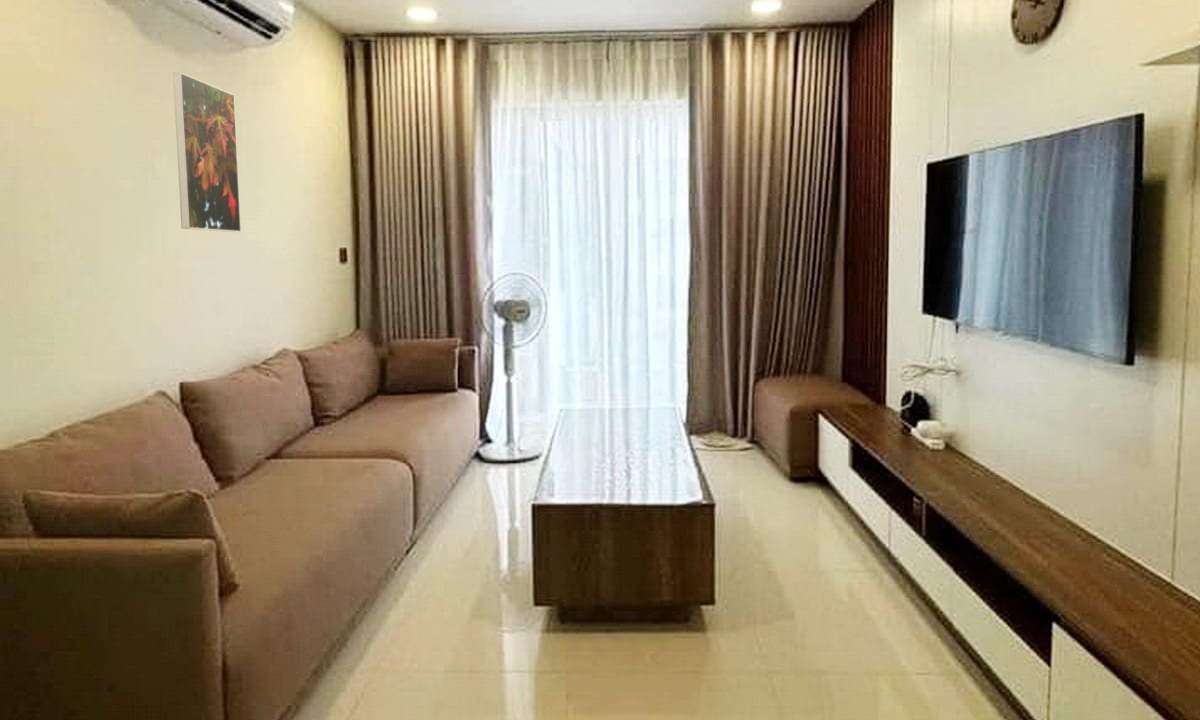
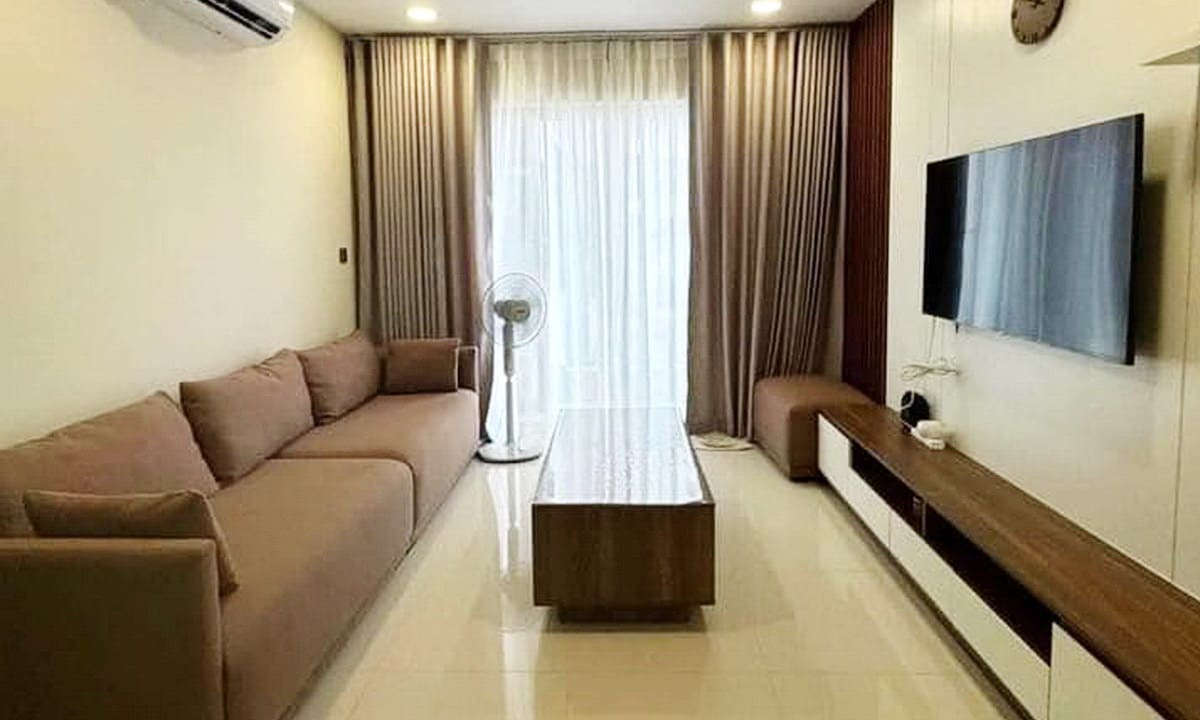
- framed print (209, 157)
